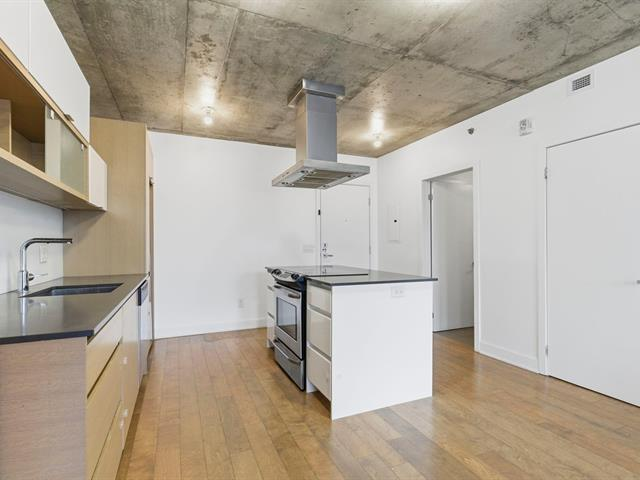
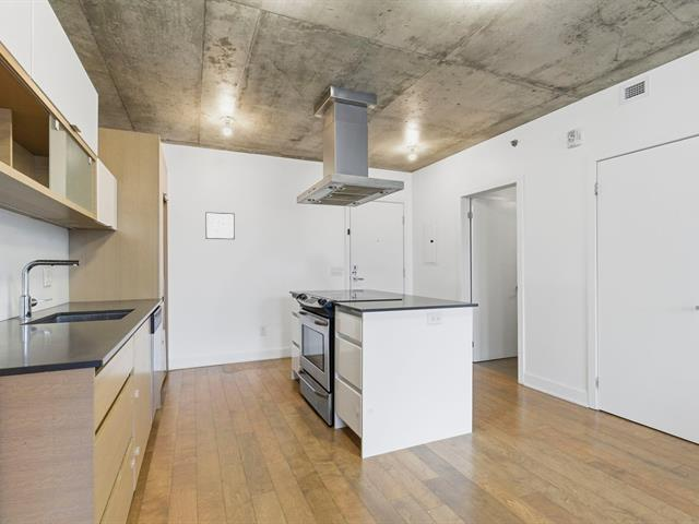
+ wall art (220, 226)
